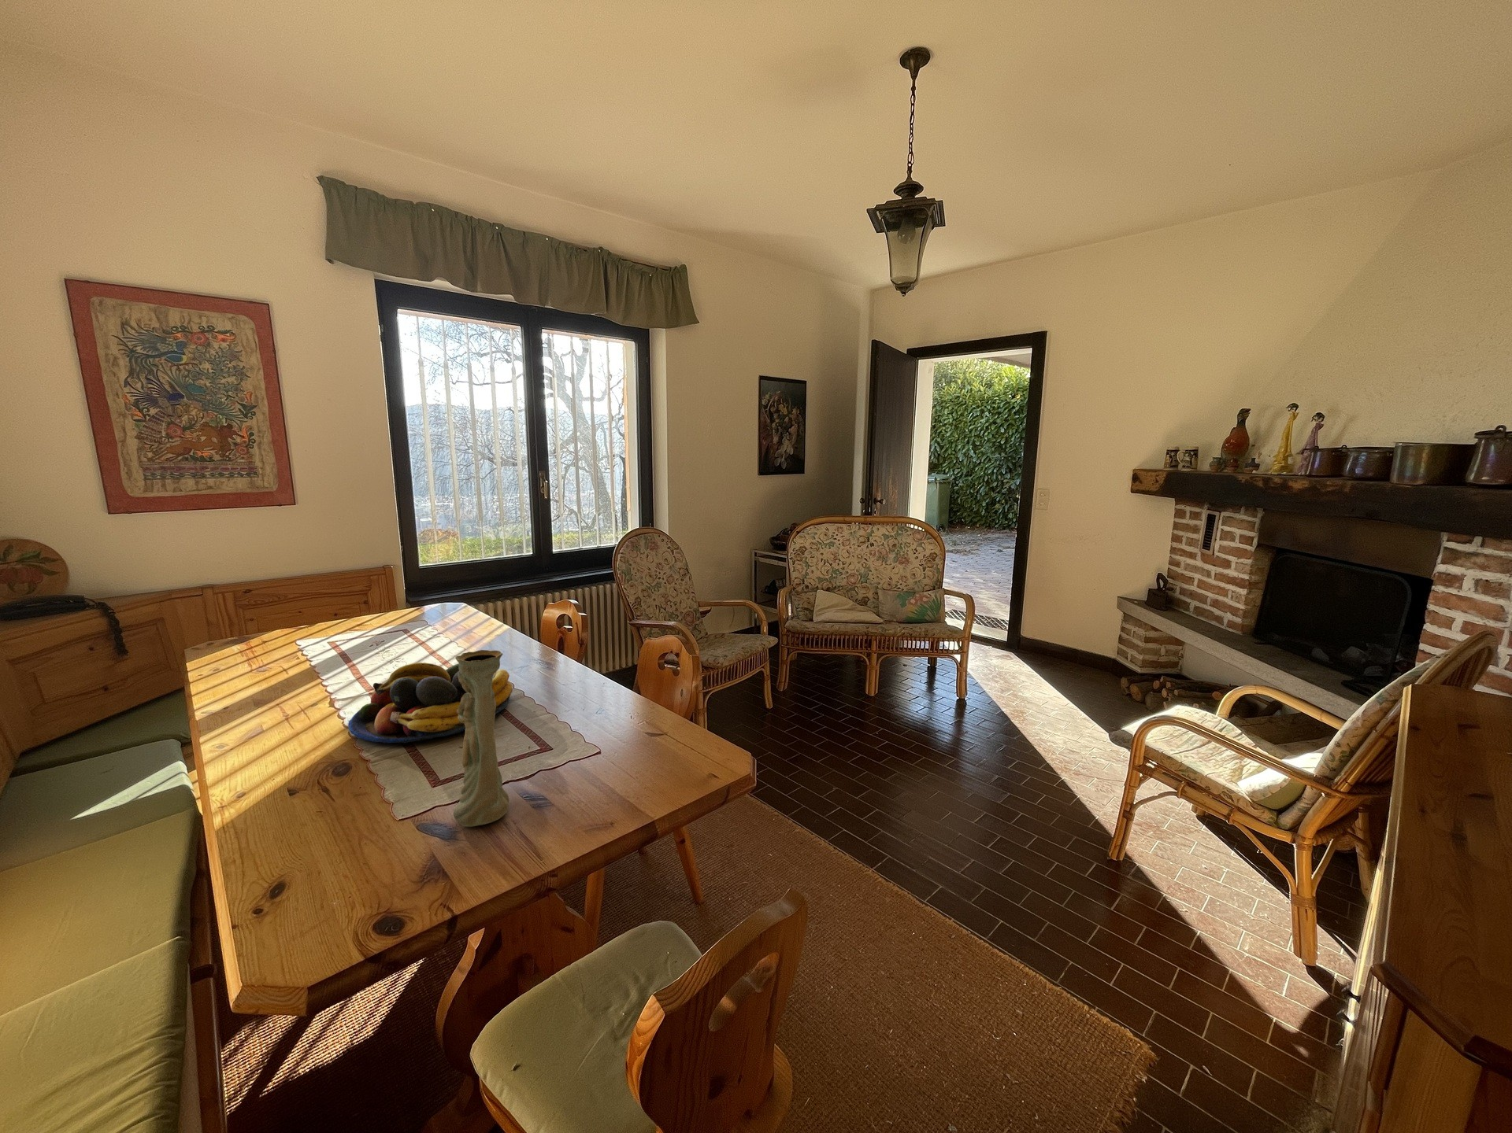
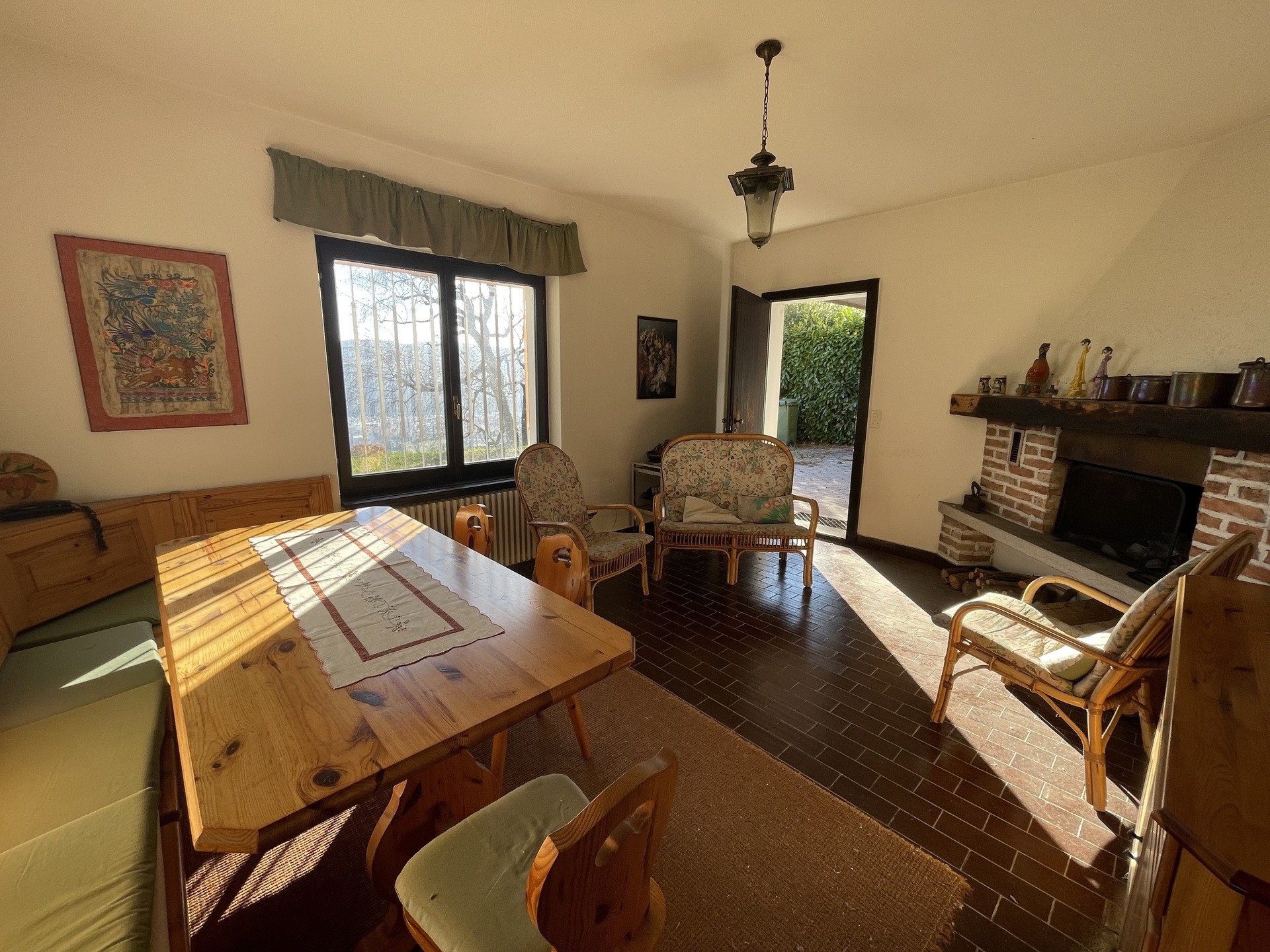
- vase (477, 735)
- fruit bowl (431, 687)
